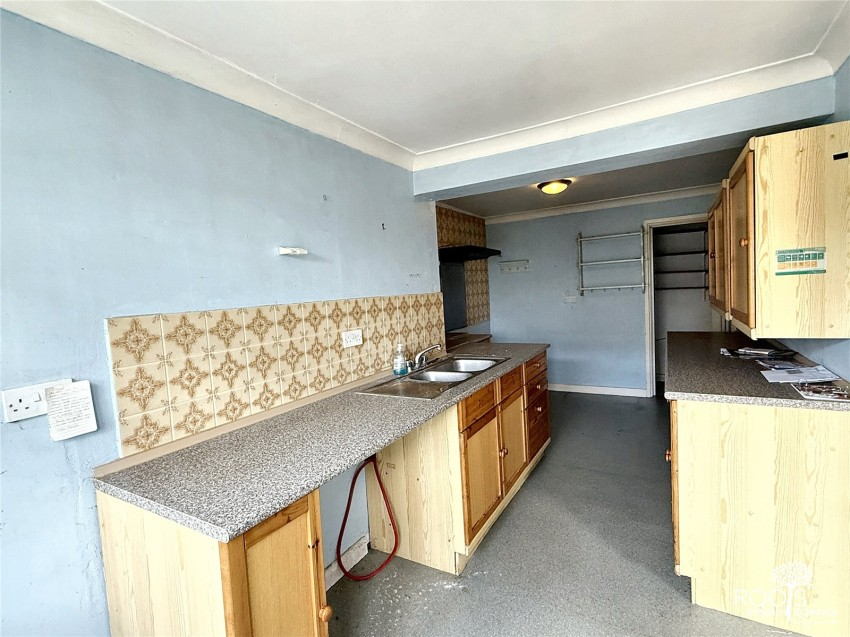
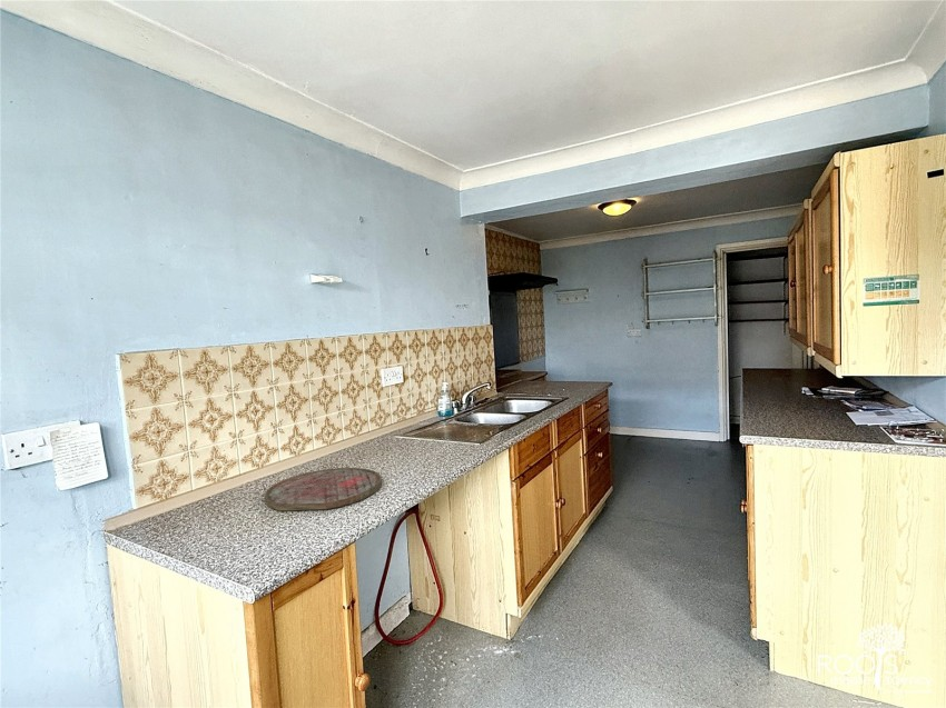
+ cutting board (325, 487)
